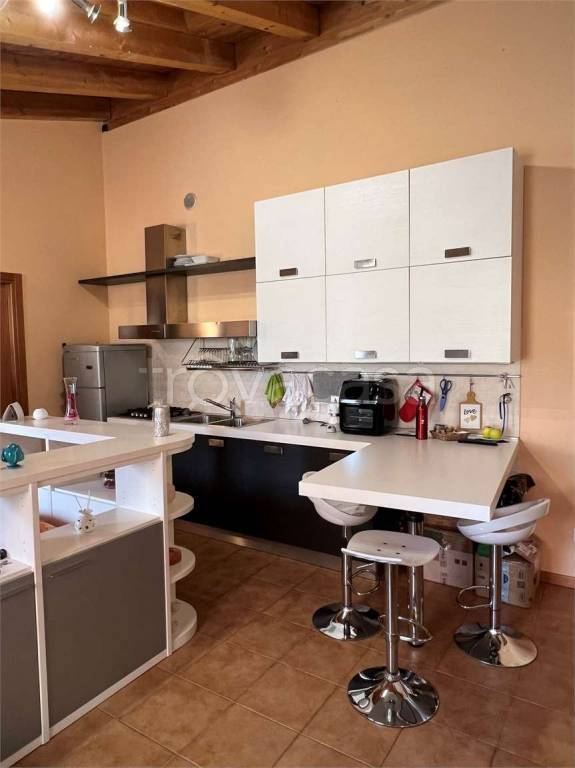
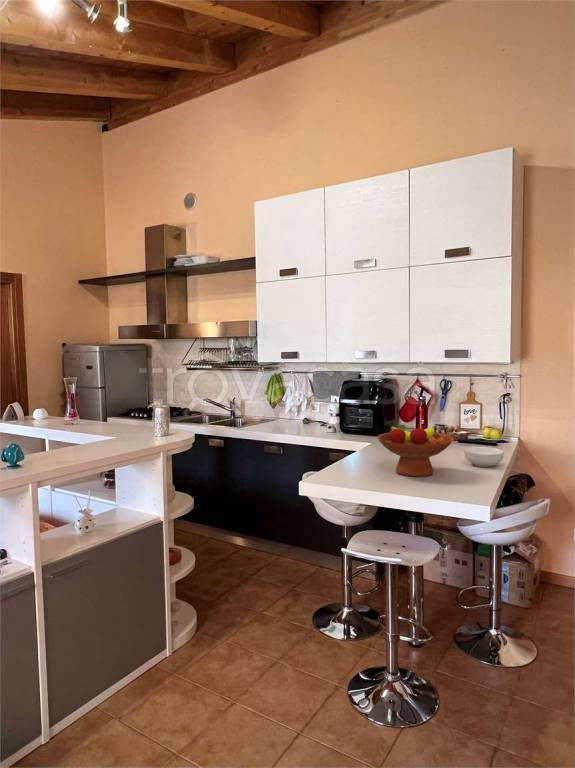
+ cereal bowl (483, 457)
+ fruit bowl (414, 448)
